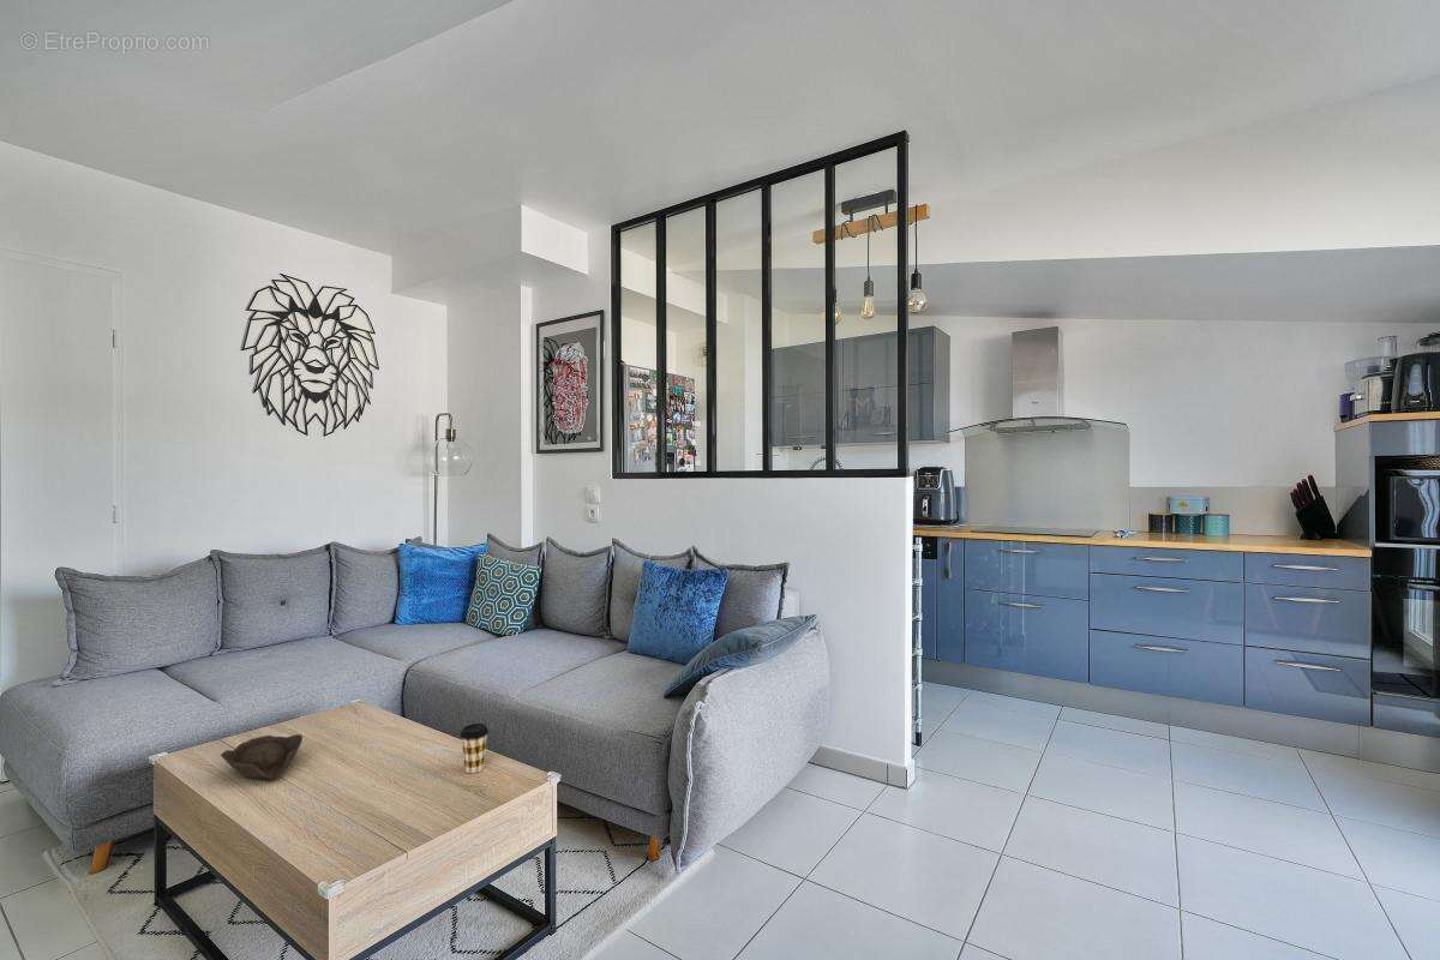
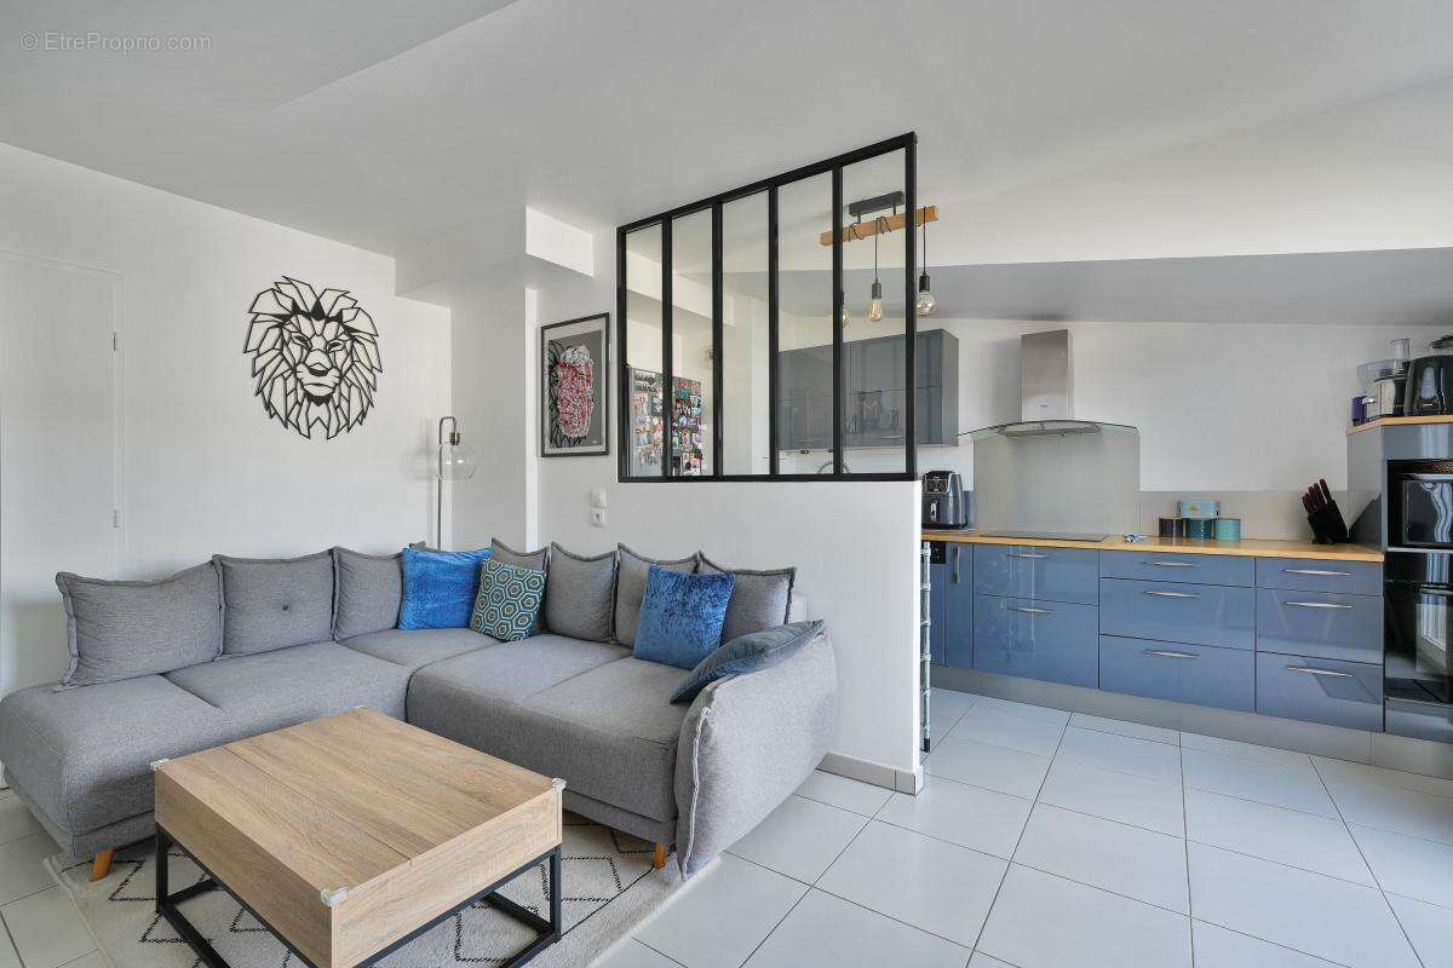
- bowl (265, 758)
- coffee cup (474, 748)
